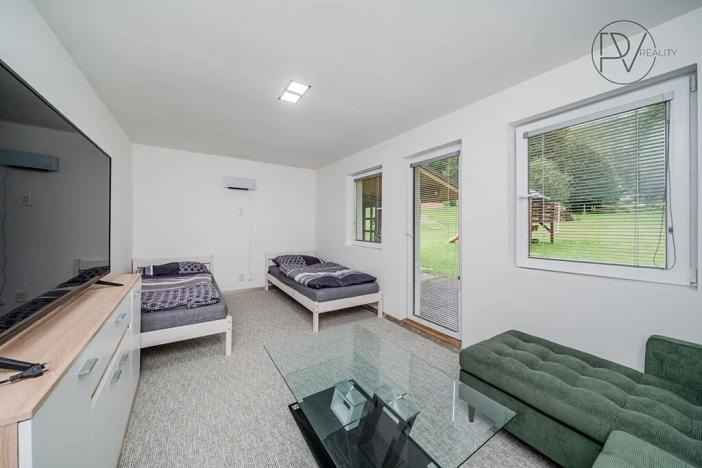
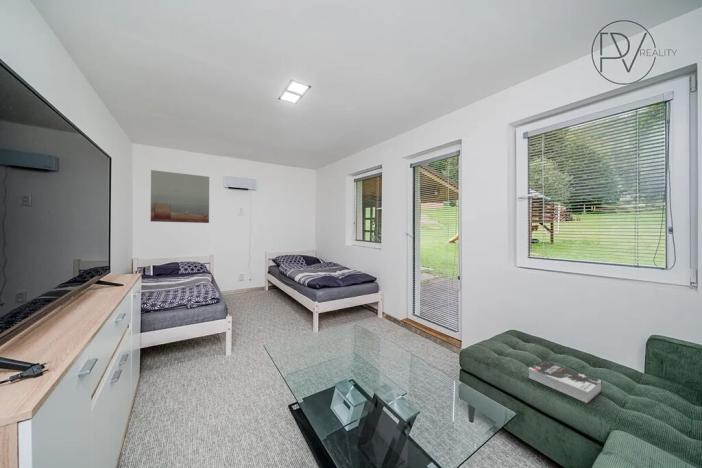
+ wall art (181, 198)
+ book (563, 378)
